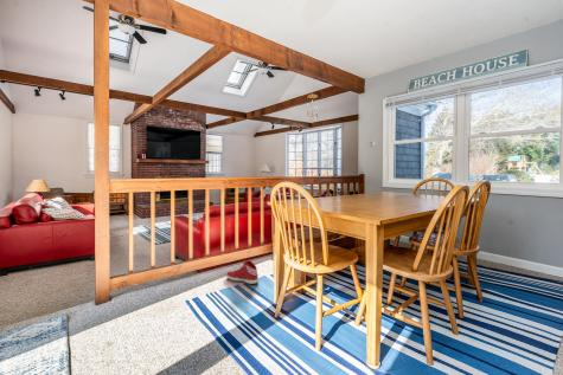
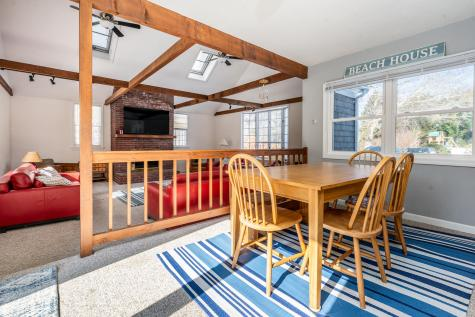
- sneaker (242, 270)
